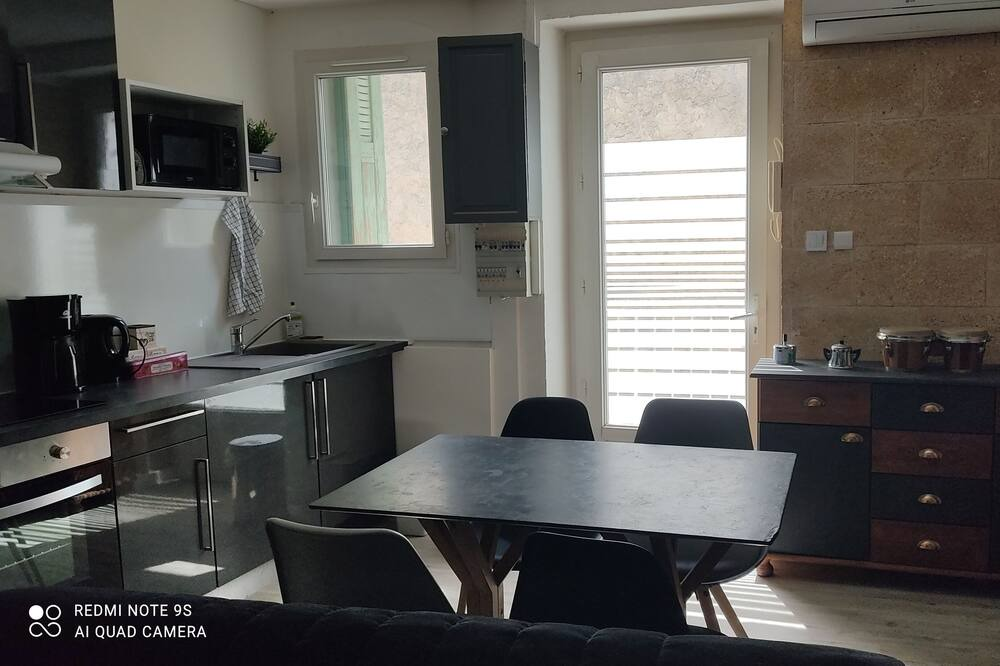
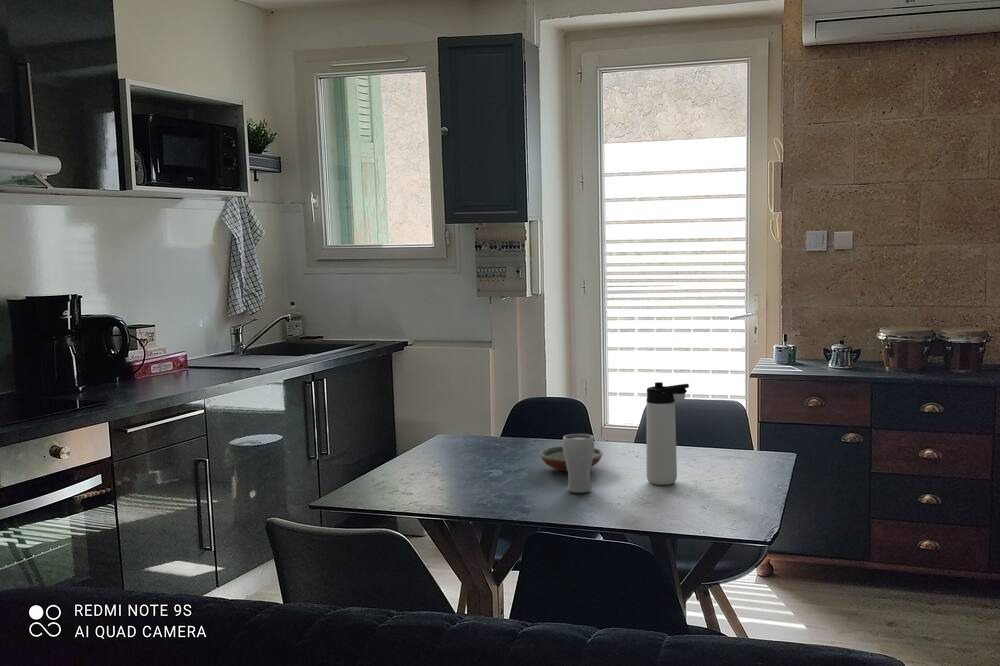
+ drinking glass (578, 463)
+ decorative bowl (565, 461)
+ thermos bottle (667, 433)
